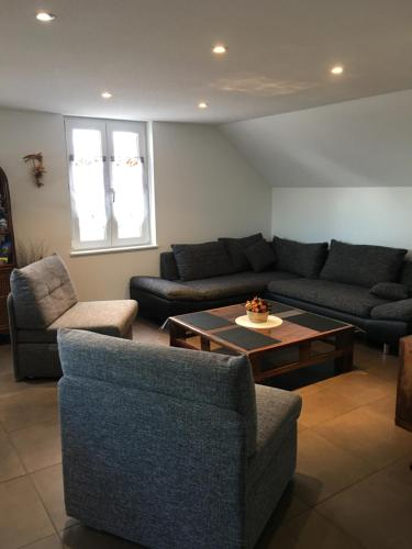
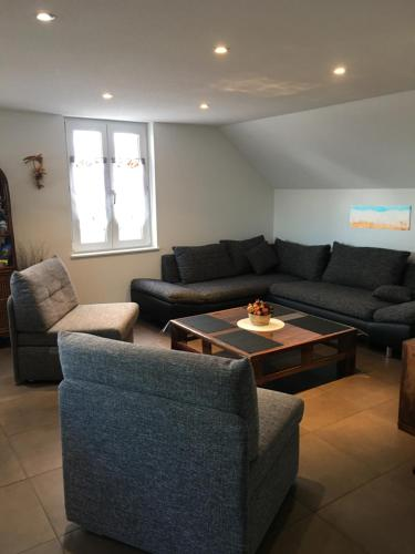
+ wall art (378, 217)
